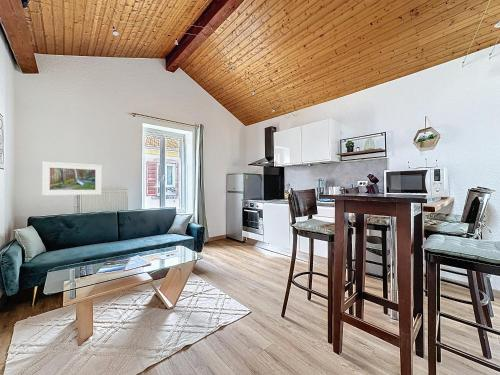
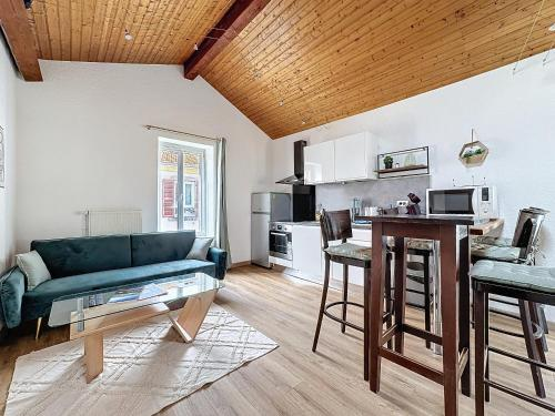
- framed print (73, 179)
